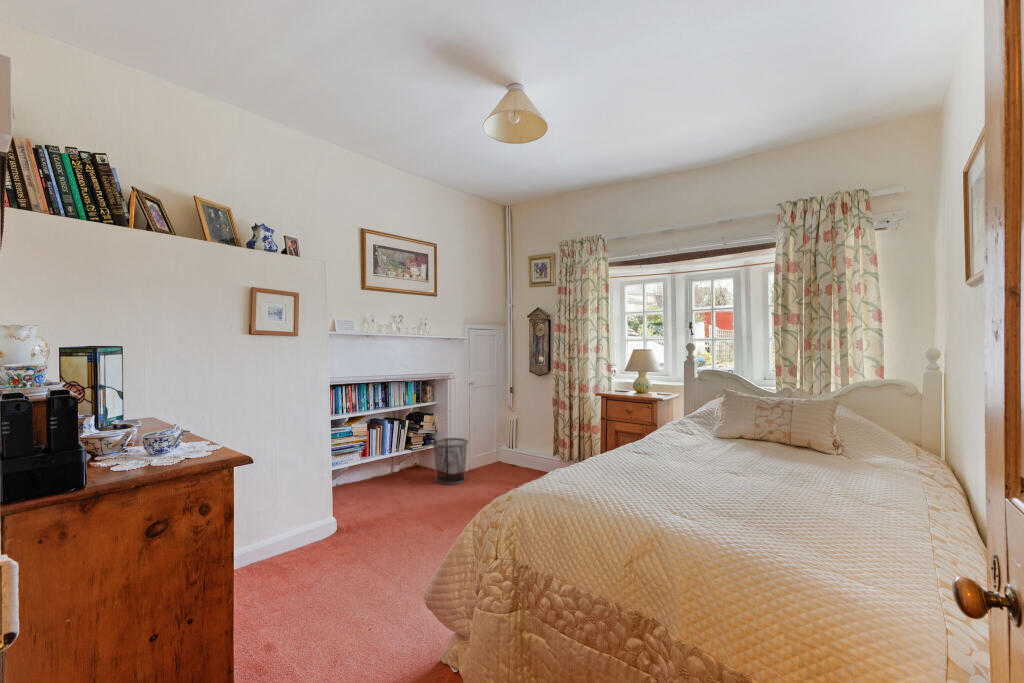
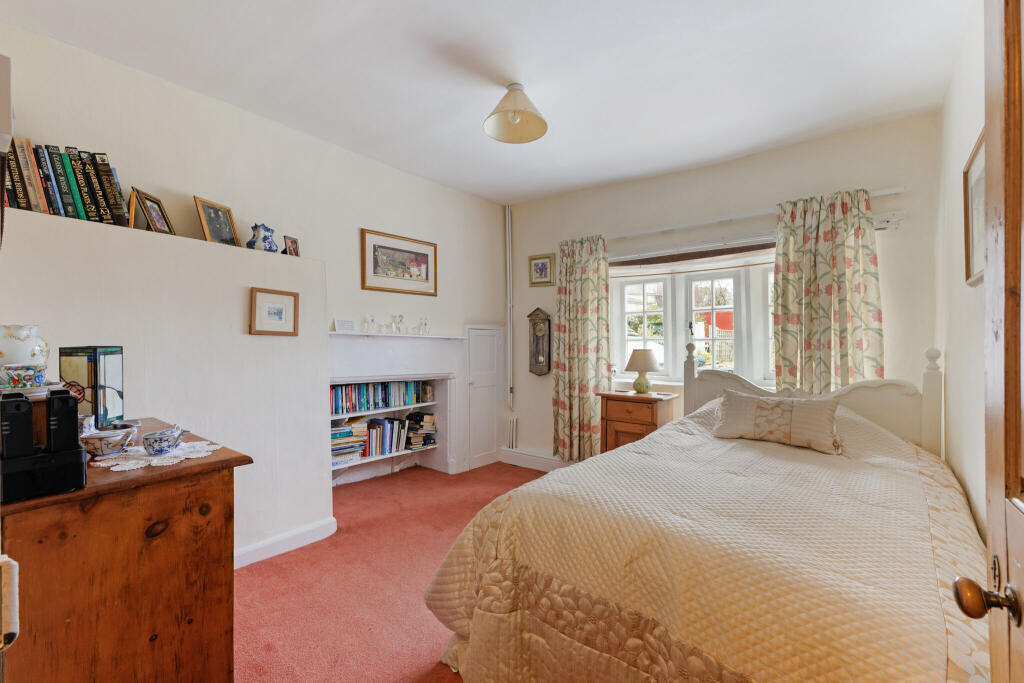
- waste bin (450, 460)
